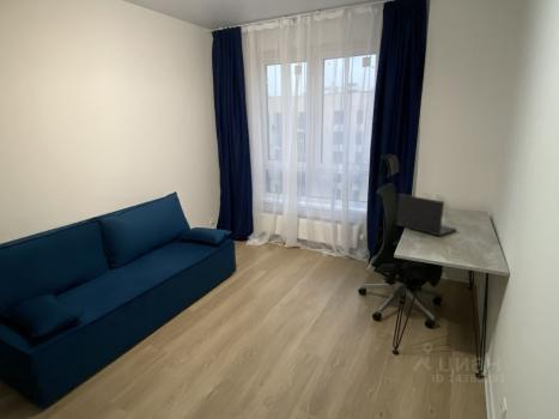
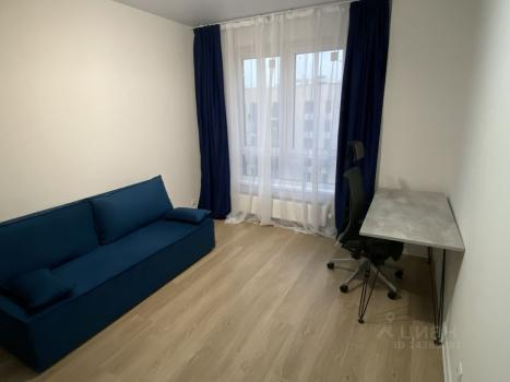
- laptop (426, 212)
